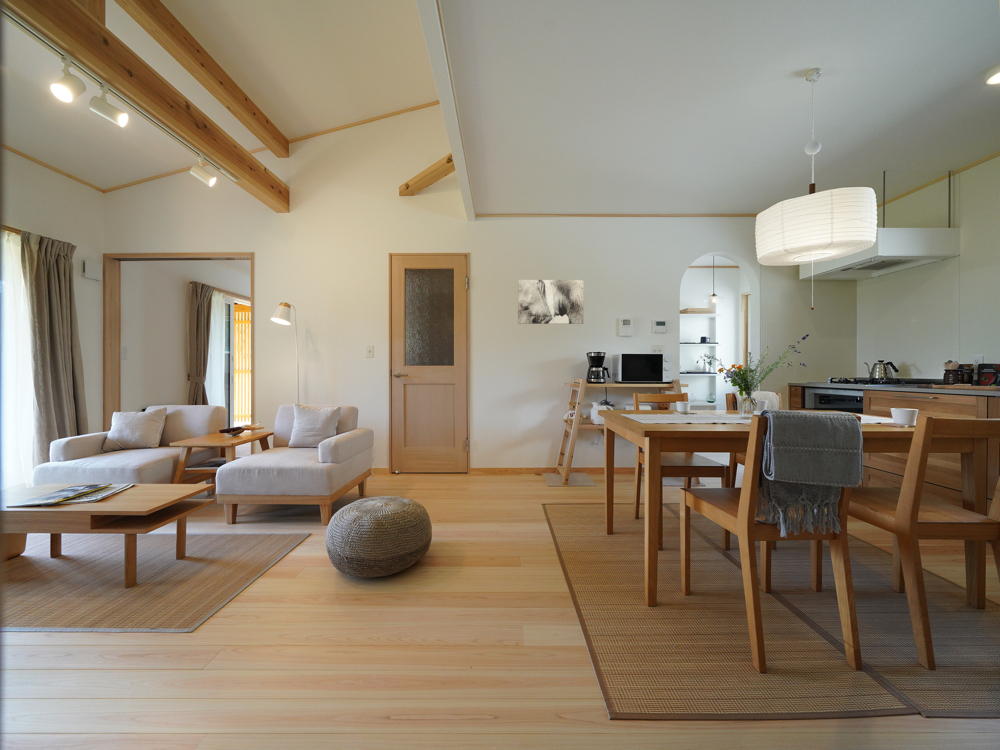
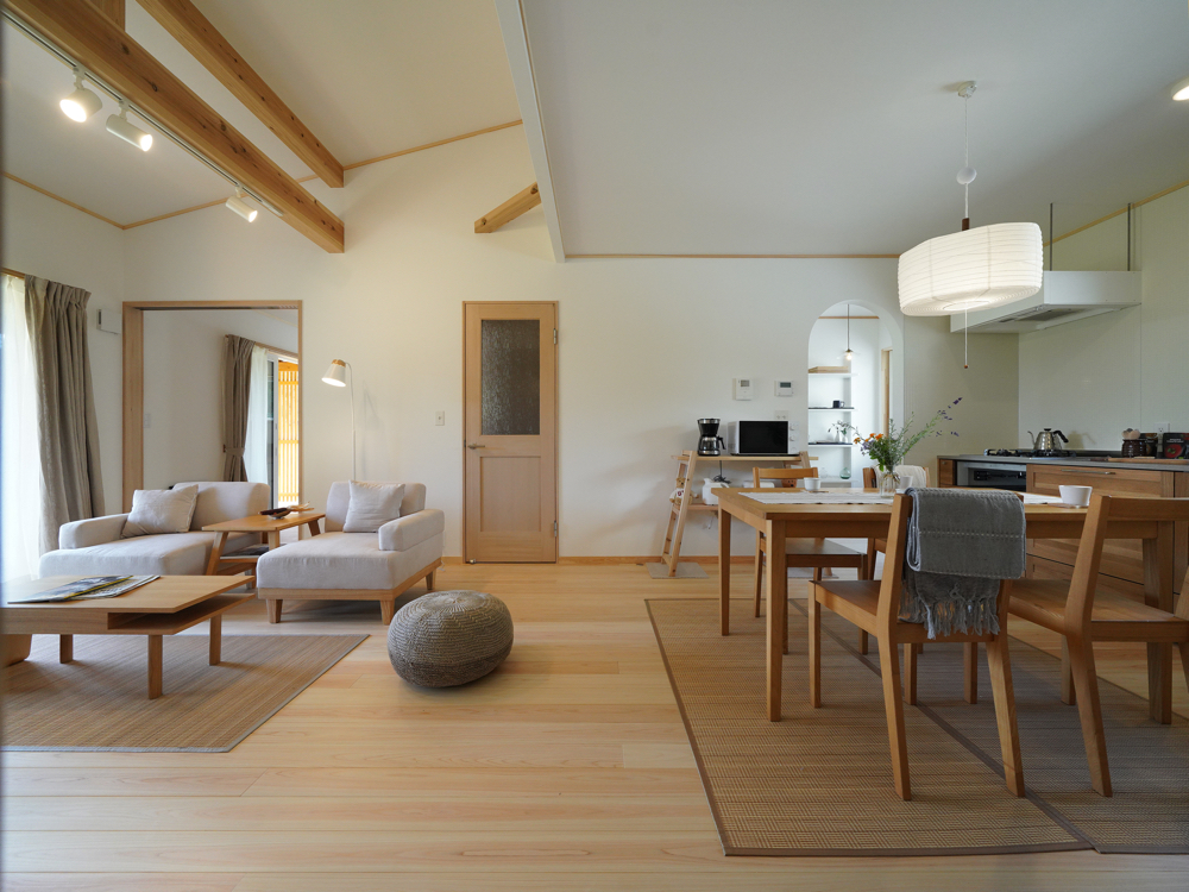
- wall art (550, 301)
